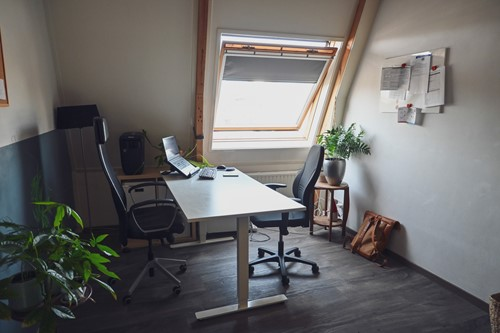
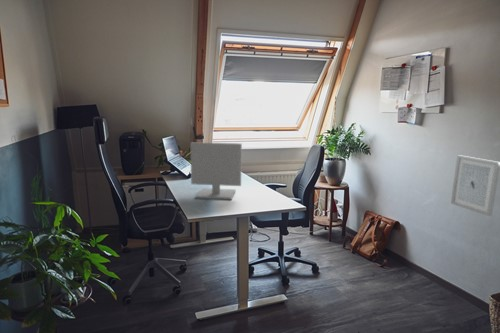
+ wall art (473, 184)
+ computer monitor (216, 169)
